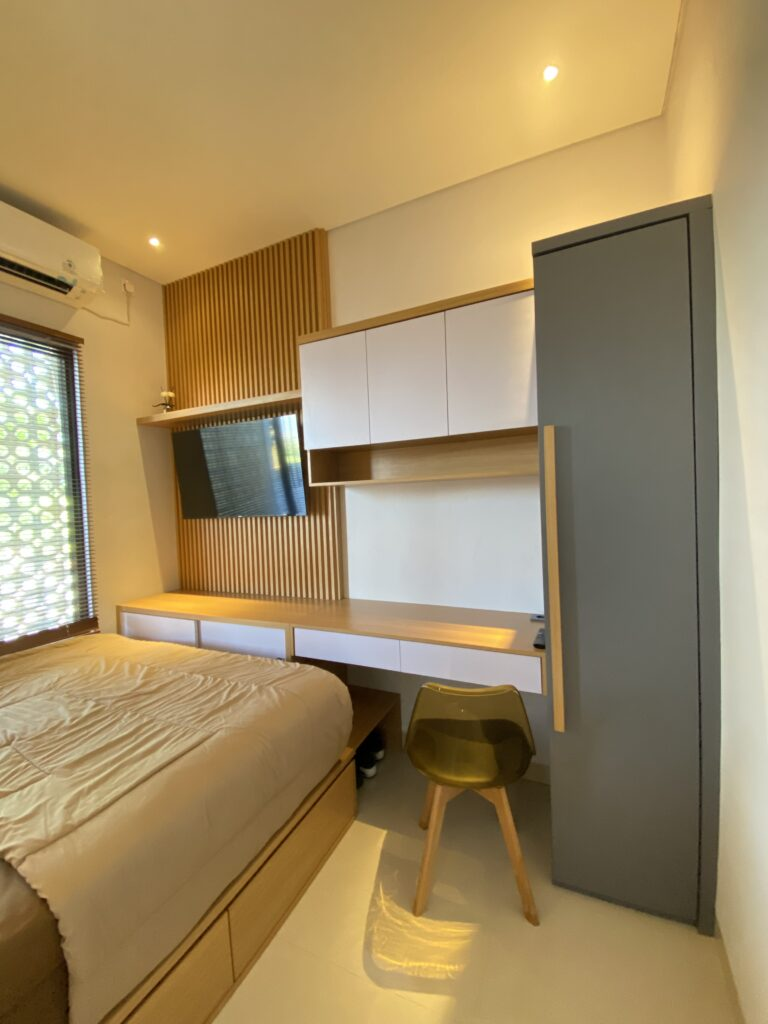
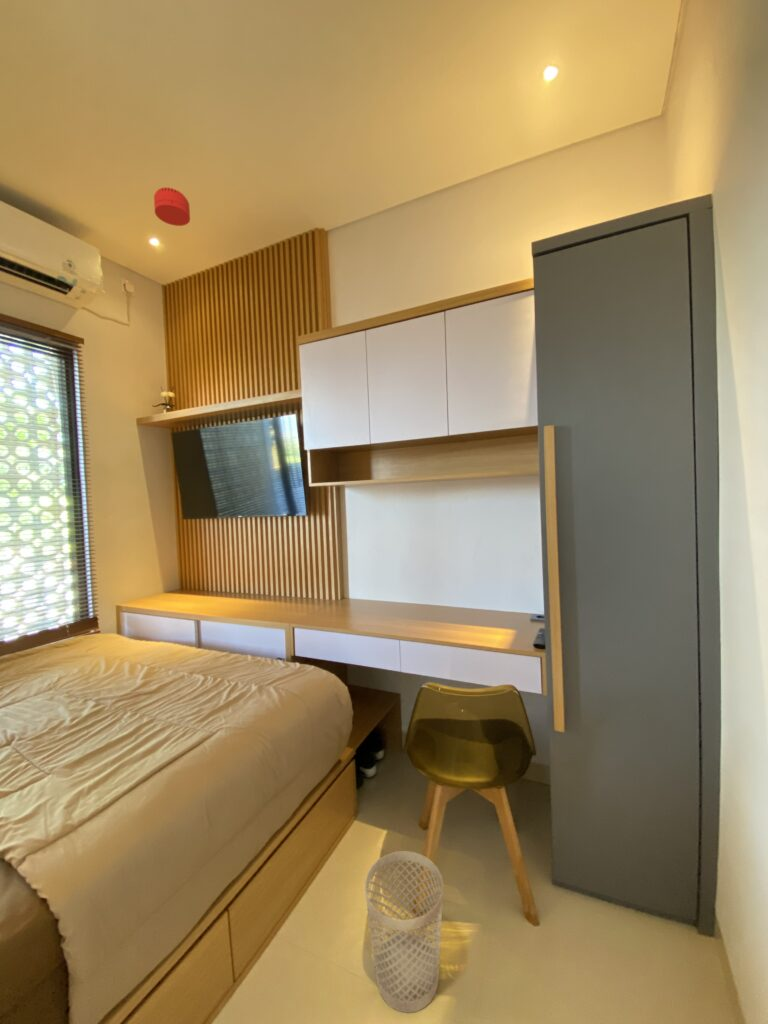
+ wastebasket (405, 929)
+ smoke detector (172, 206)
